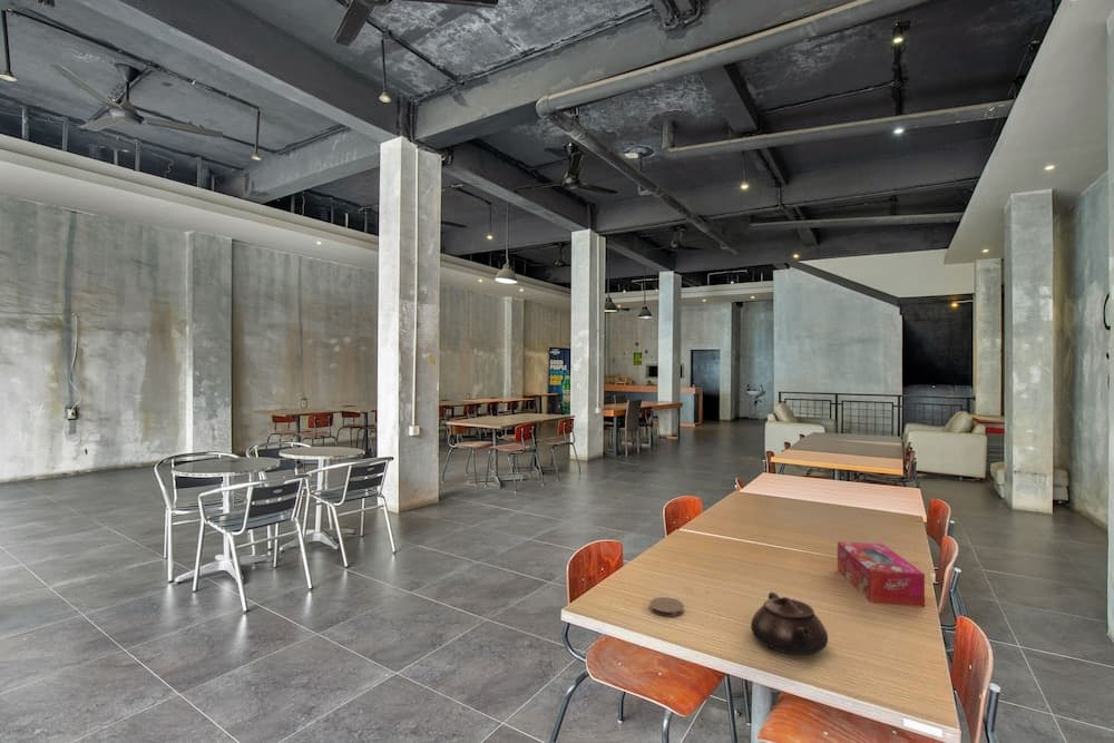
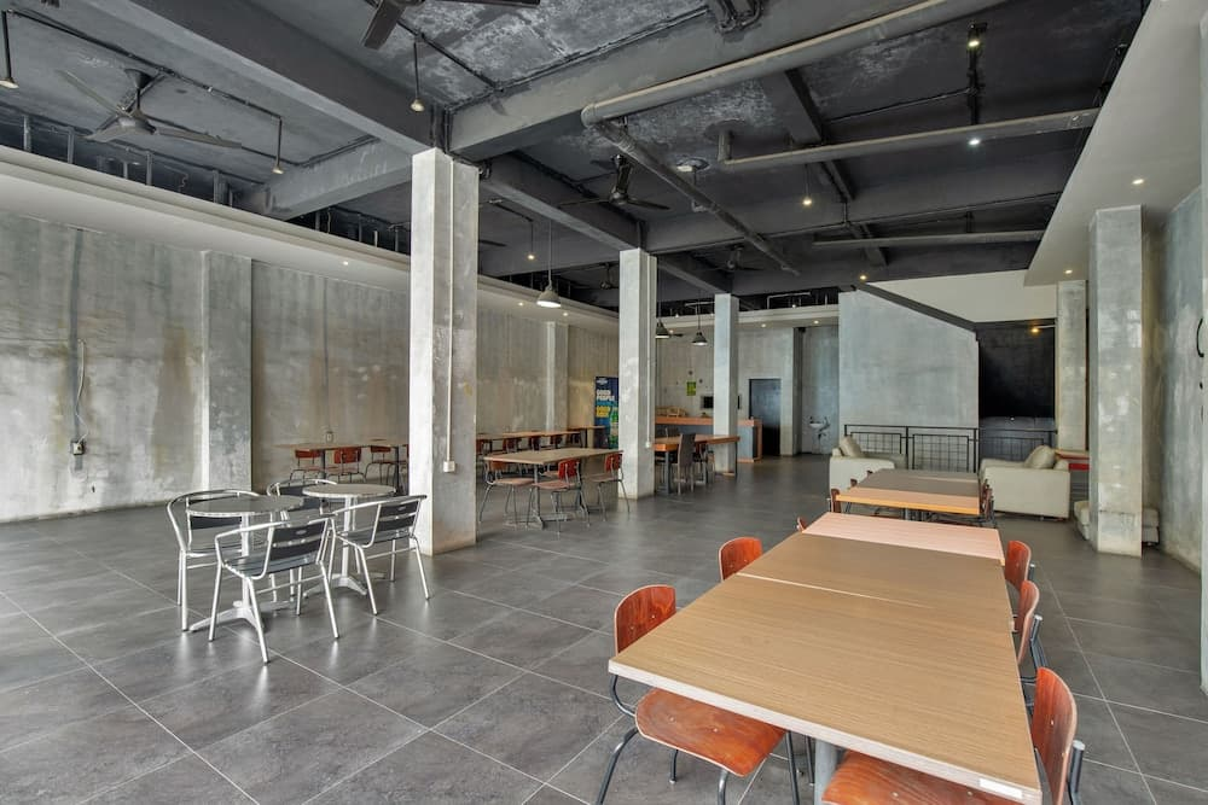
- tissue box (877, 570)
- teapot (789, 619)
- coaster (666, 606)
